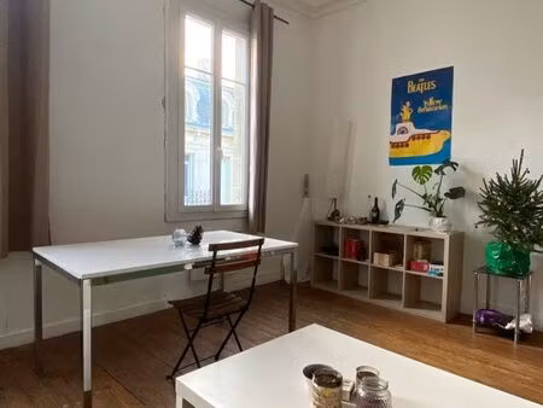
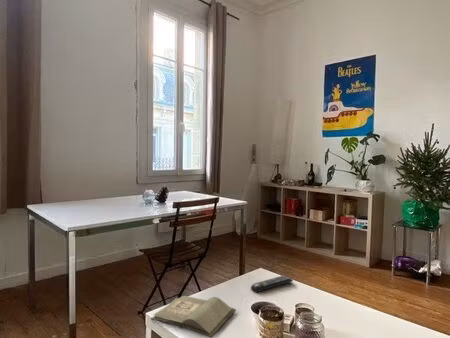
+ remote control (272, 283)
+ hardback book (193, 309)
